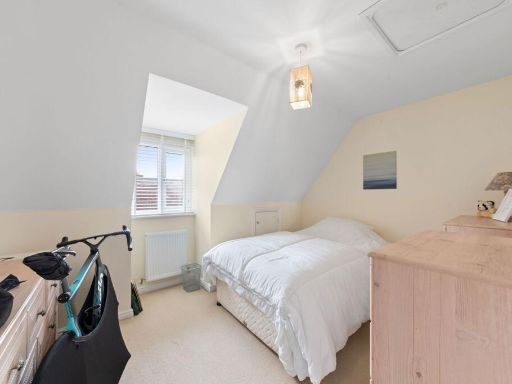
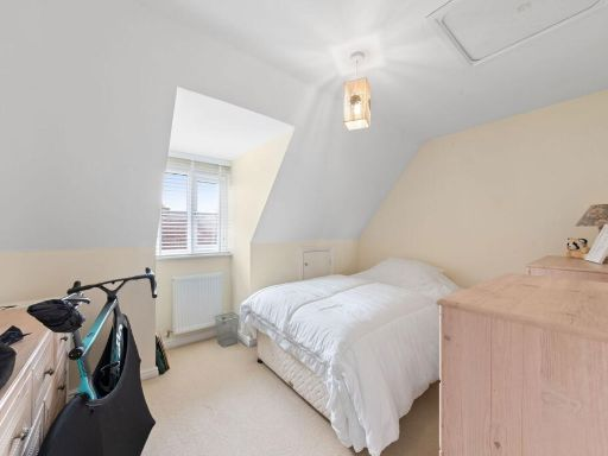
- wall art (379, 171)
